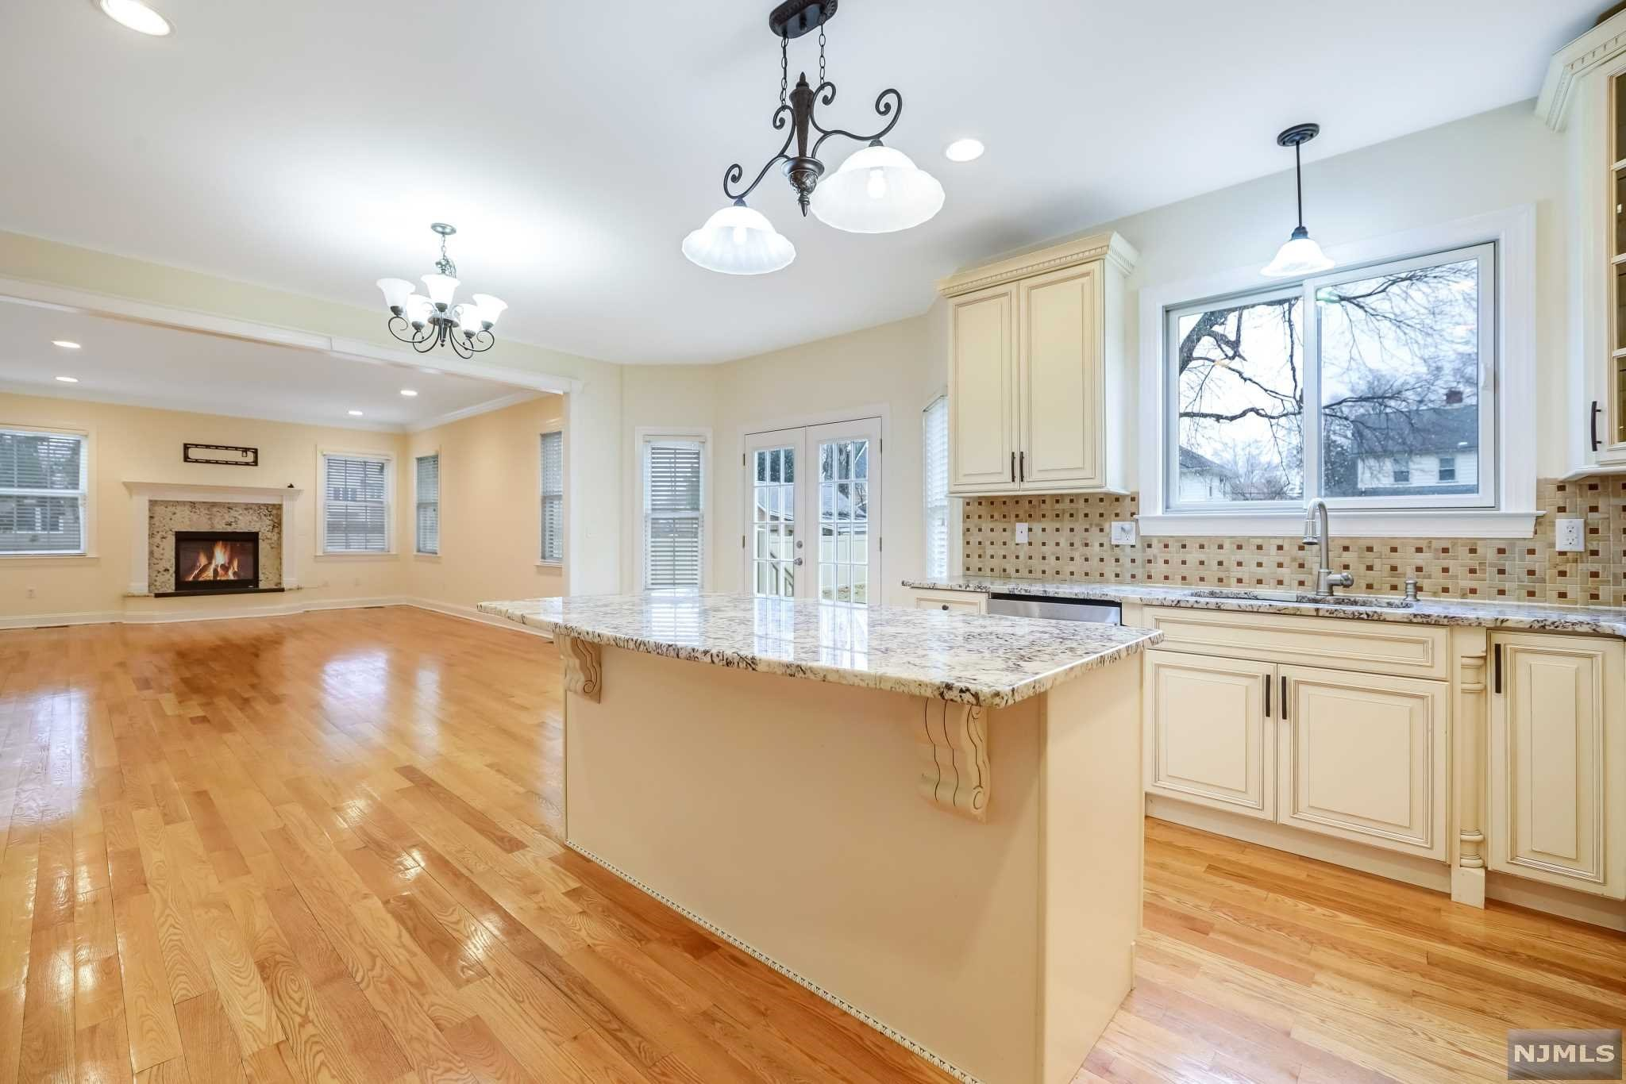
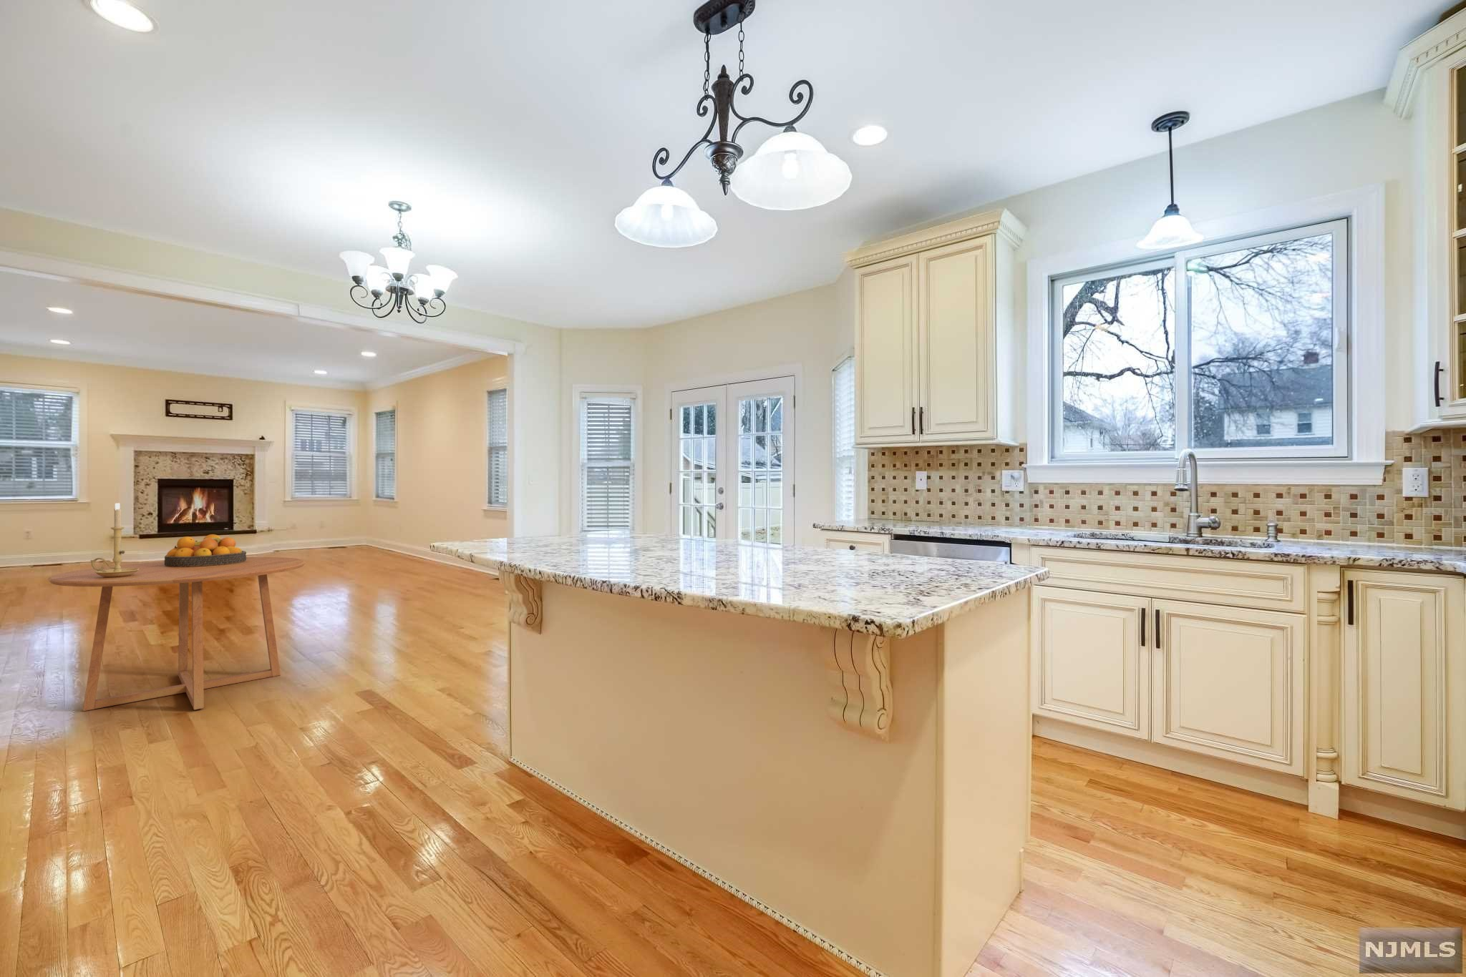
+ fruit bowl (206, 548)
+ candle holder (116, 539)
+ dining table (188, 629)
